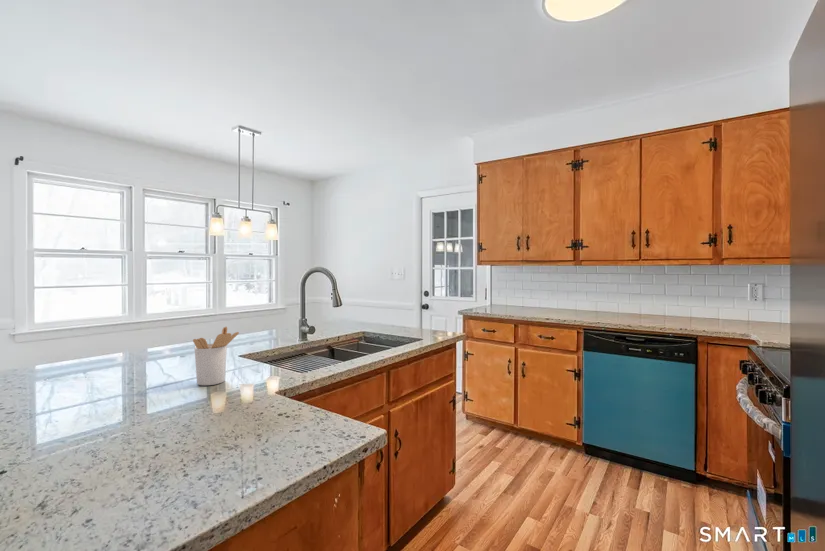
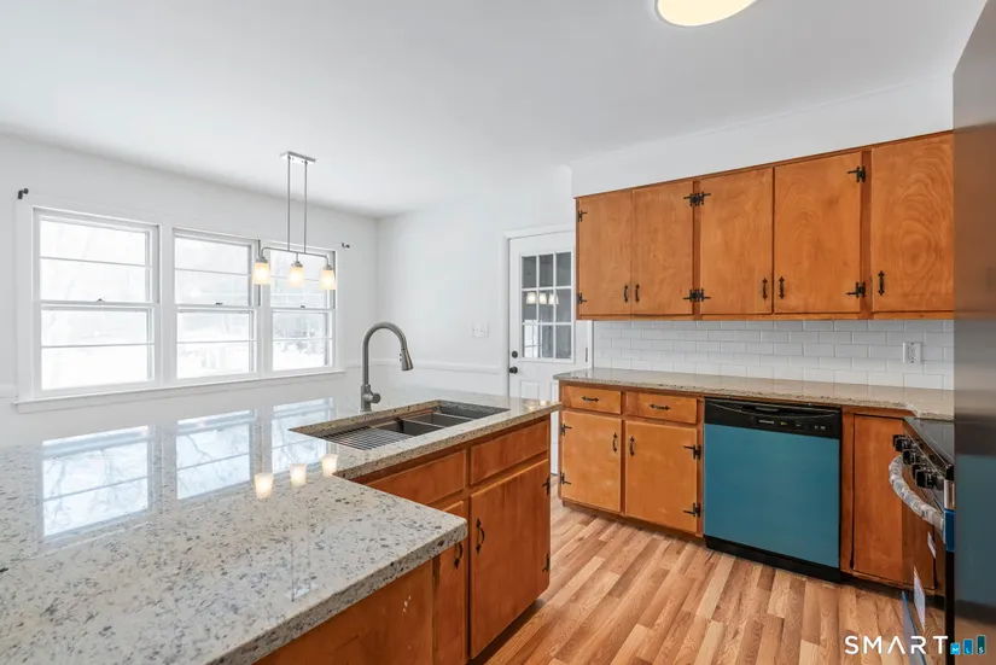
- utensil holder (216, 355)
